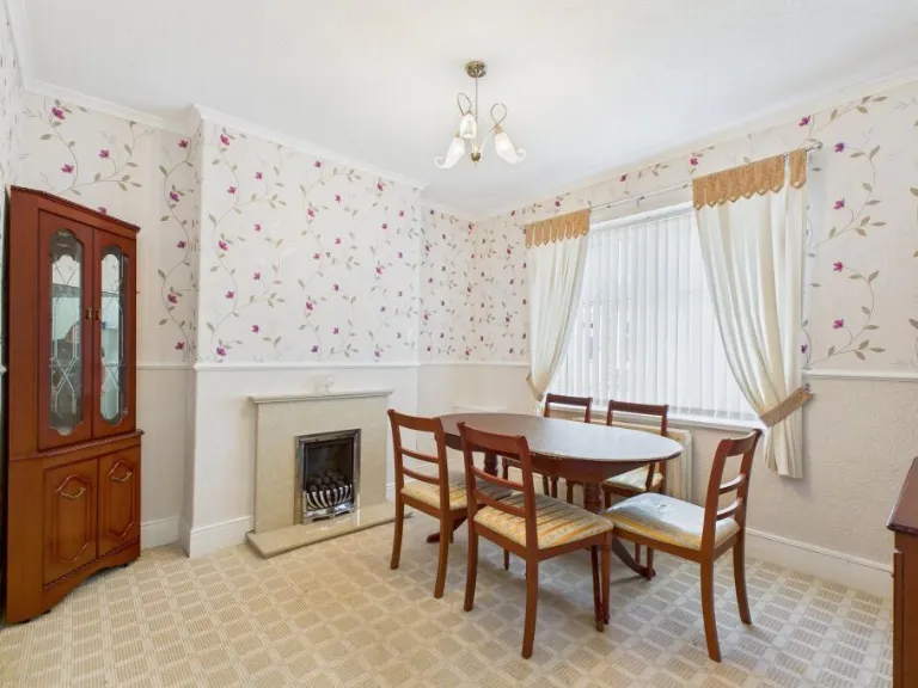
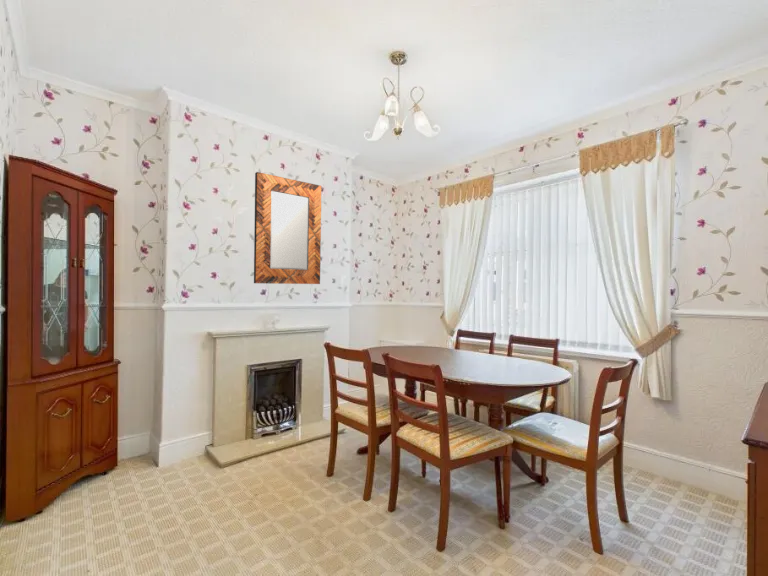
+ home mirror (289, 231)
